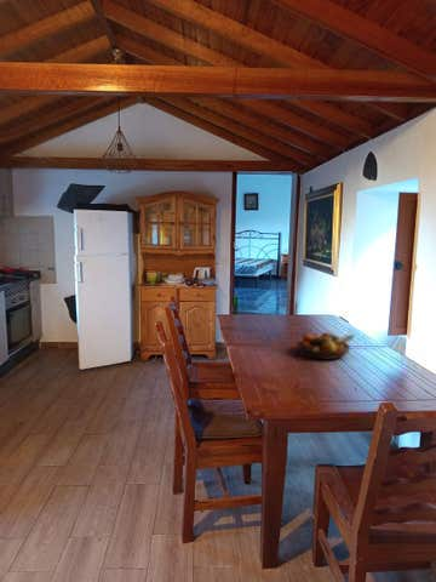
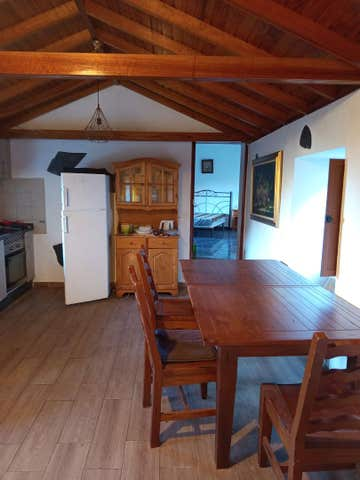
- fruit bowl (323, 342)
